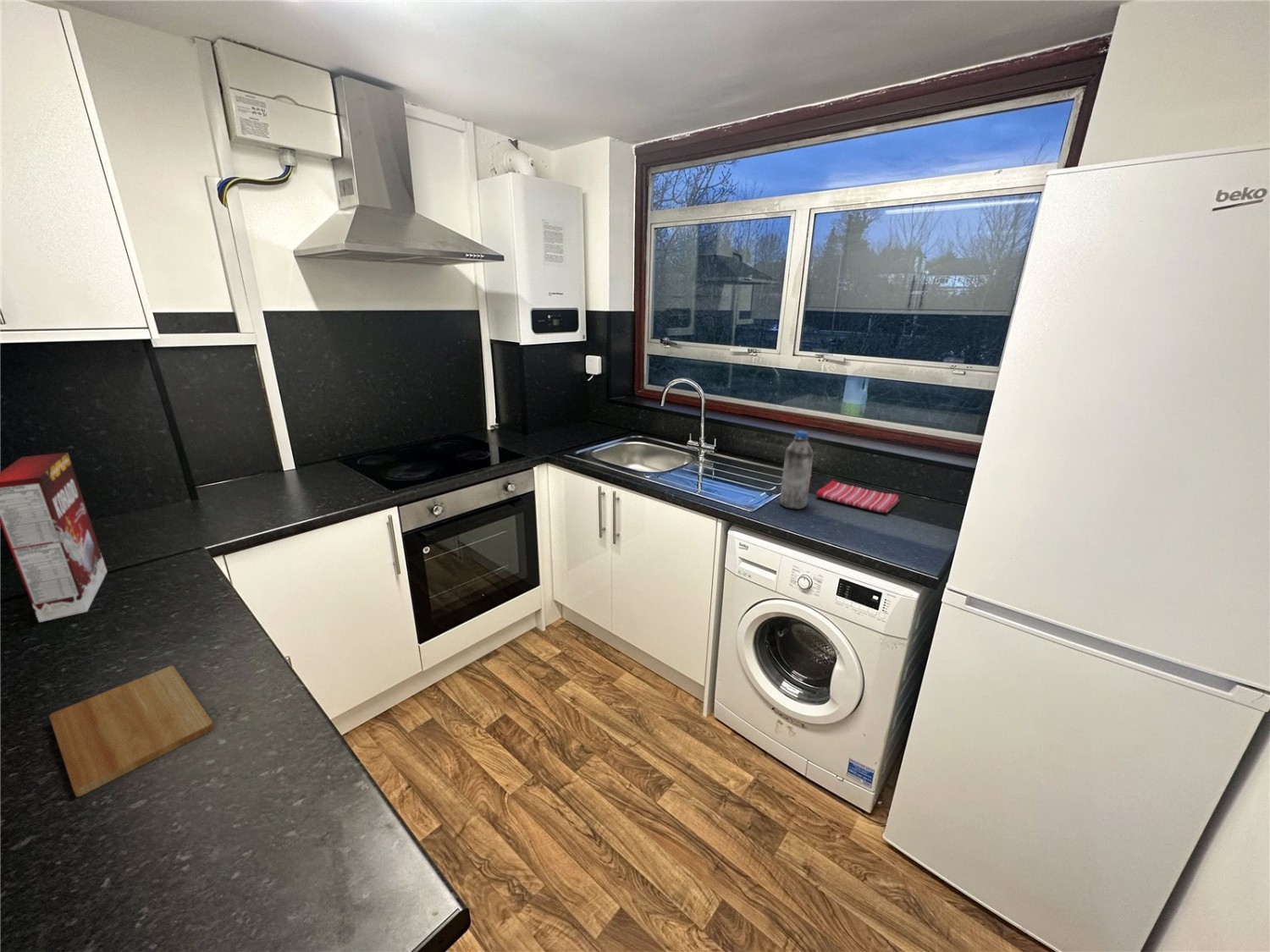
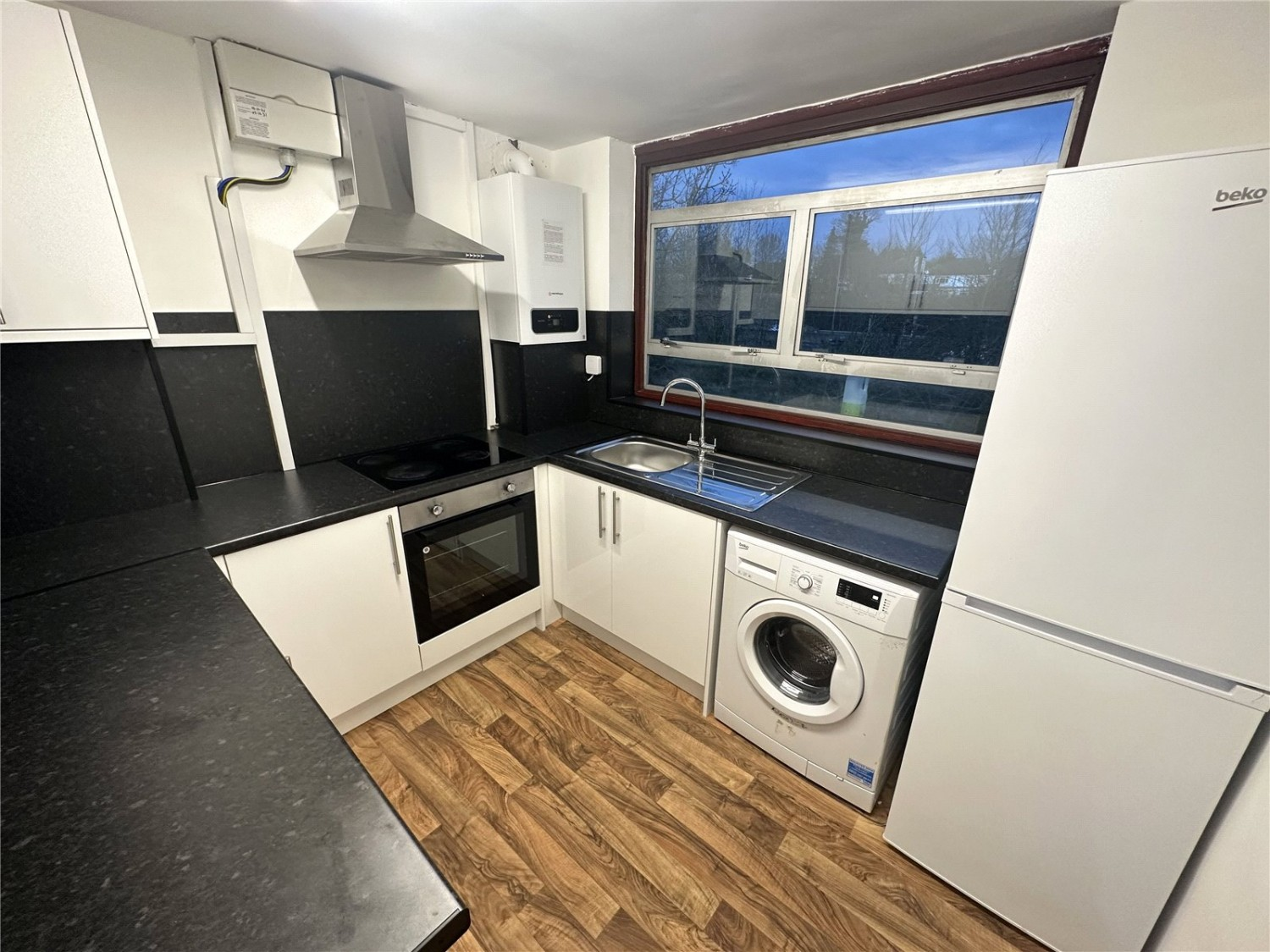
- dish towel (857, 496)
- cereal box (53, 533)
- cutting board (131, 722)
- water bottle (797, 469)
